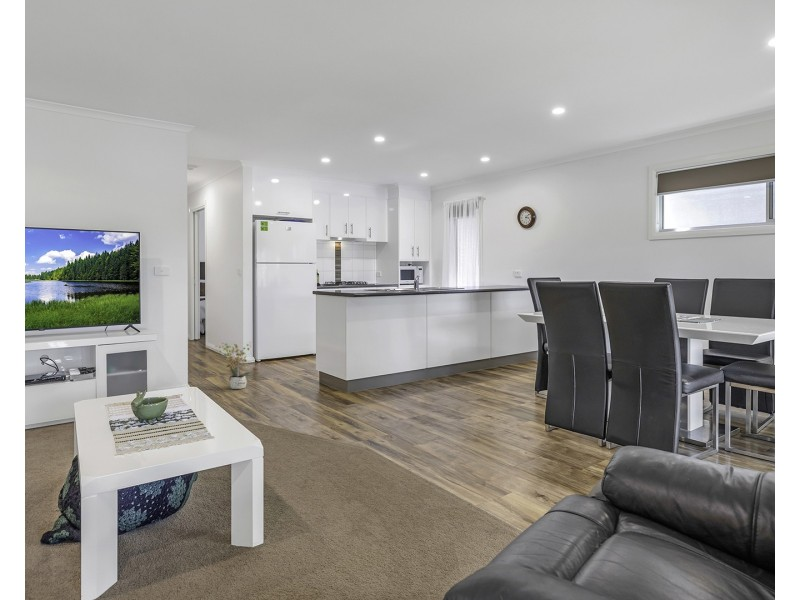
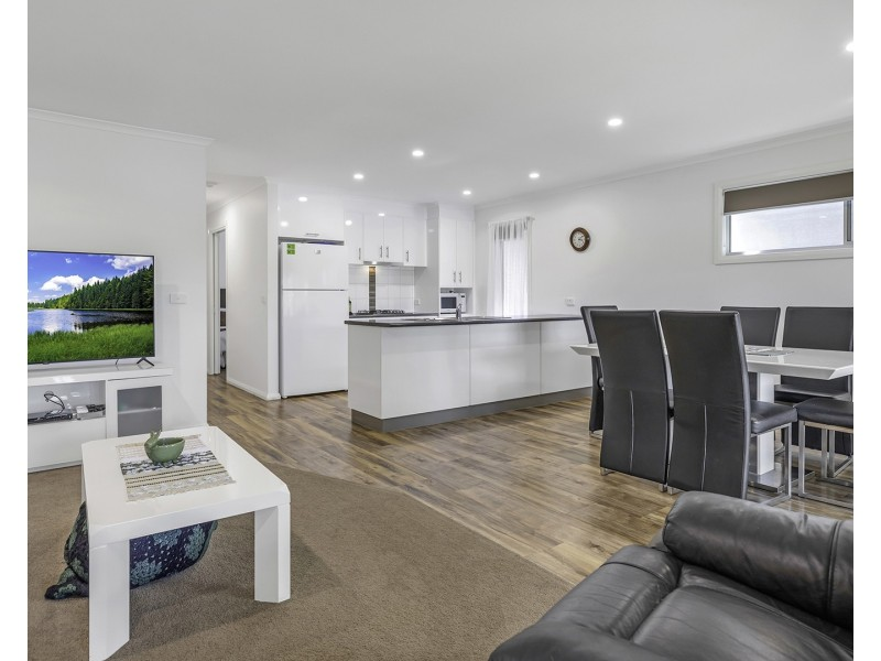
- potted plant (234, 365)
